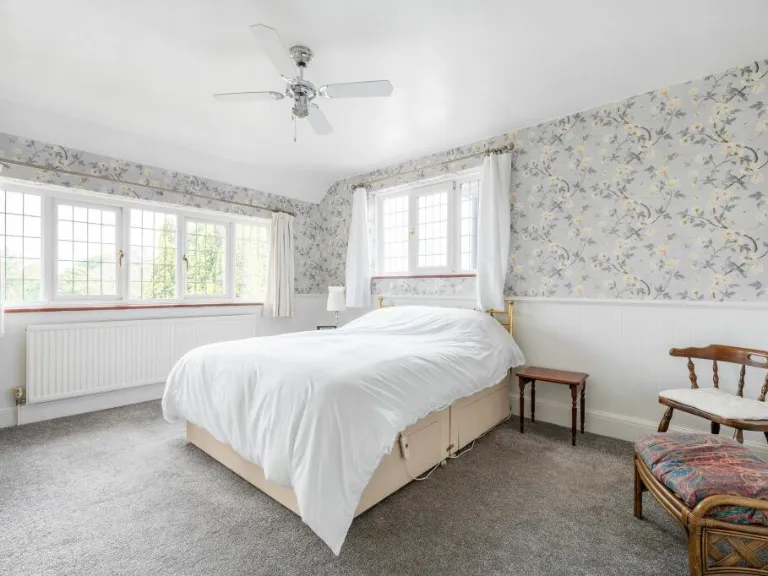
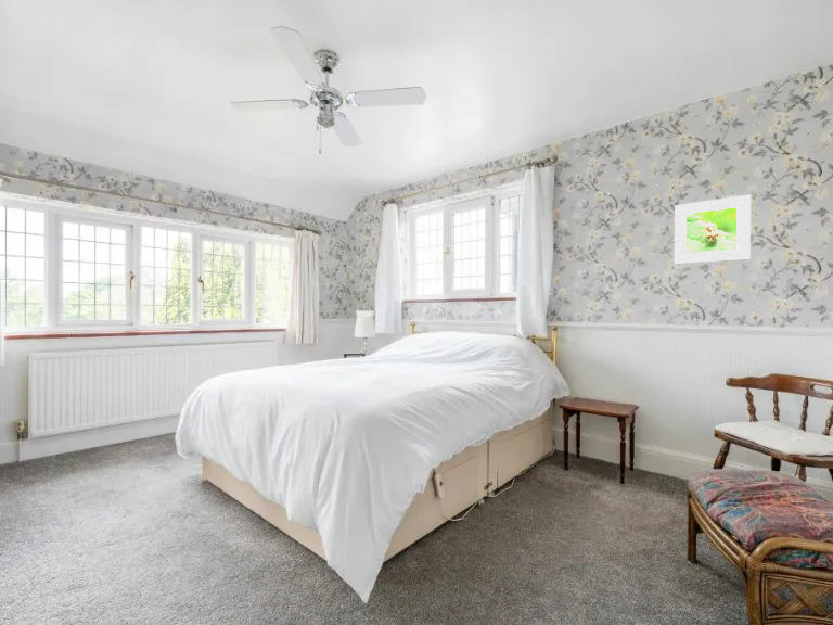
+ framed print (710, 230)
